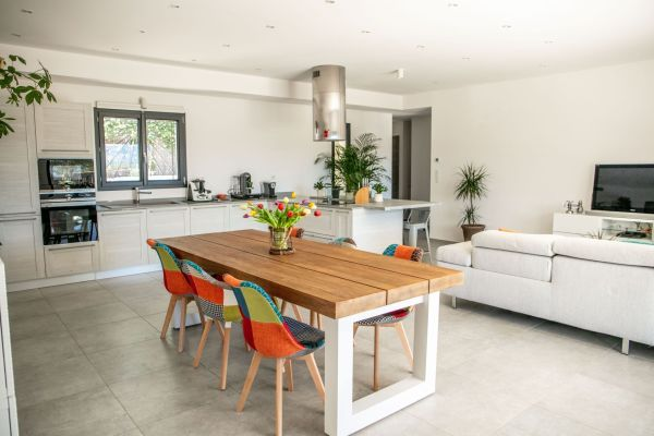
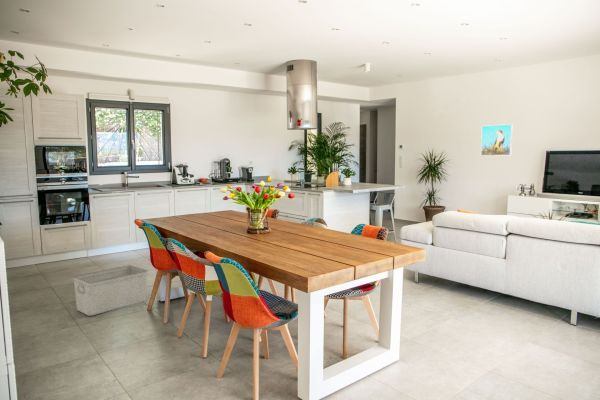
+ storage bin (111, 289)
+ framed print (496, 140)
